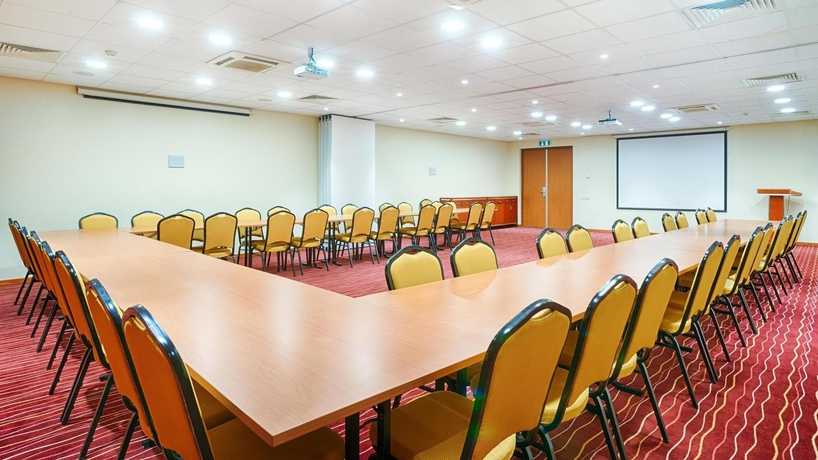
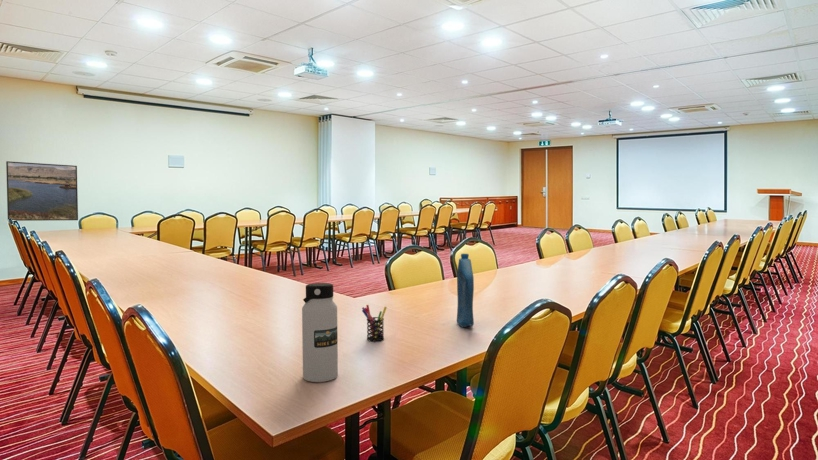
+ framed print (43, 192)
+ pen holder (375, 322)
+ water bottle (320, 330)
+ bottle (465, 289)
